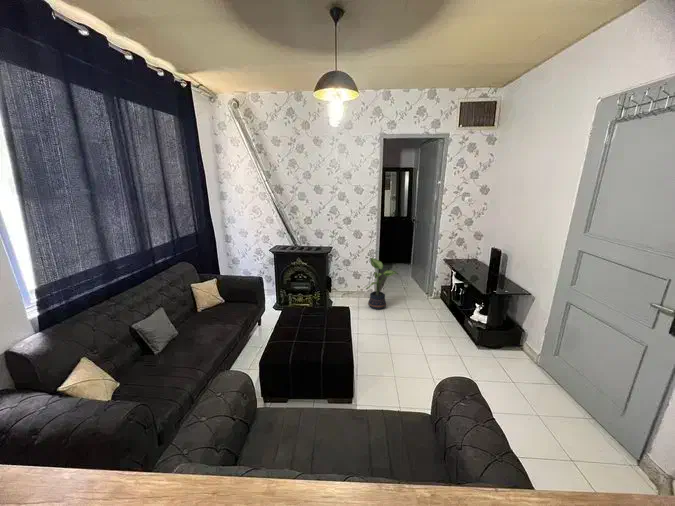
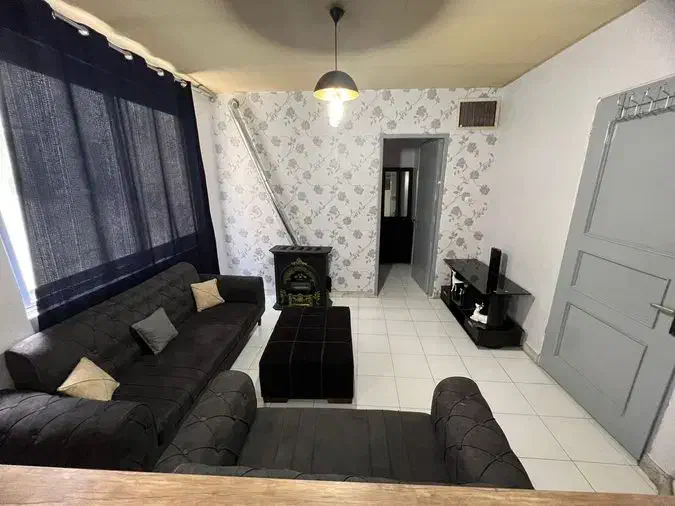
- potted plant (380, 282)
